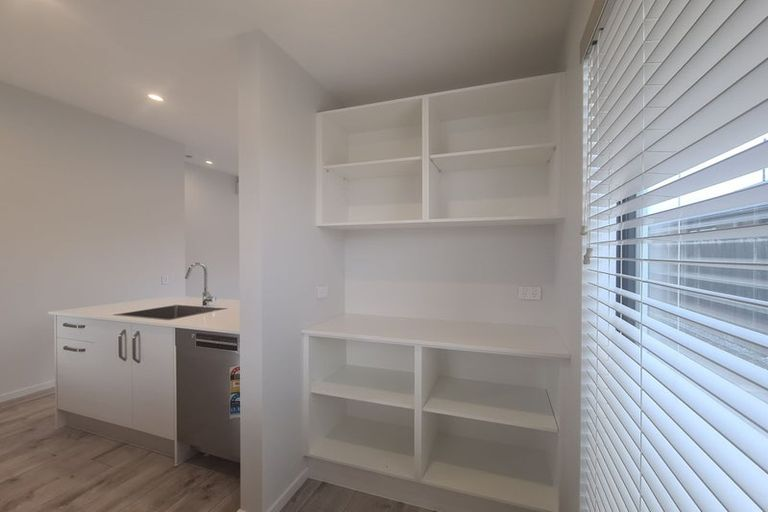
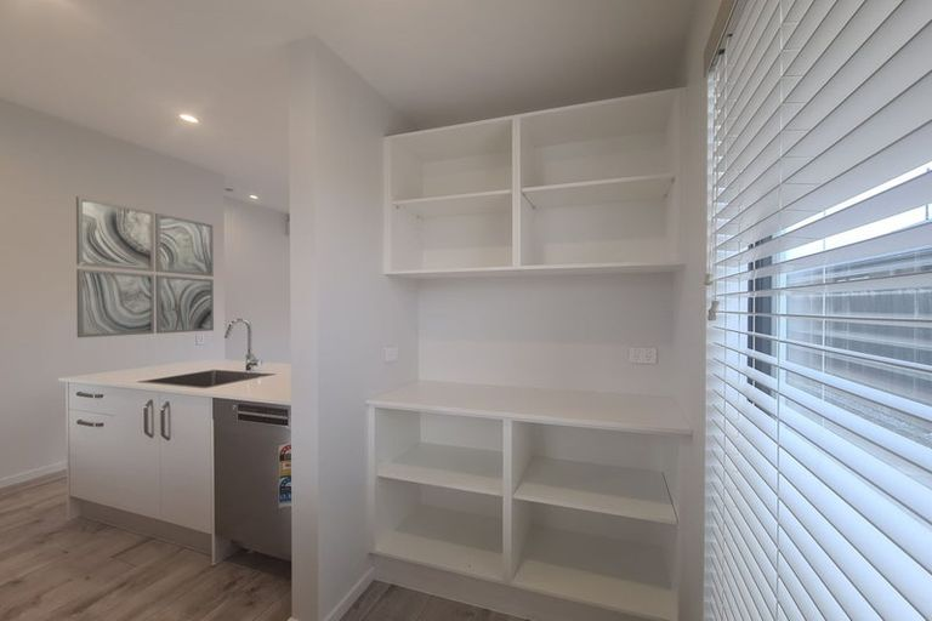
+ wall art (153, 274)
